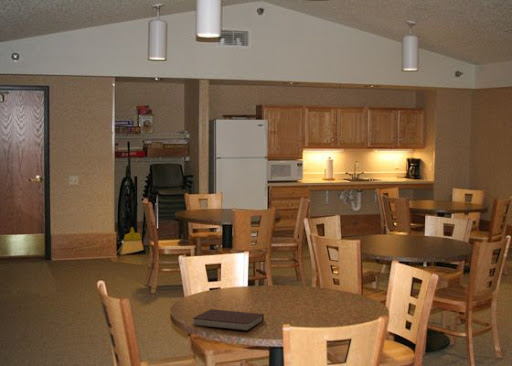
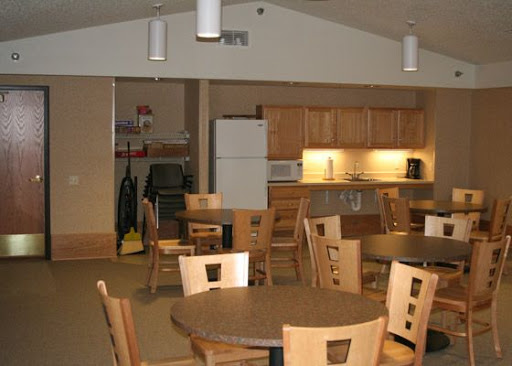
- notebook (228, 319)
